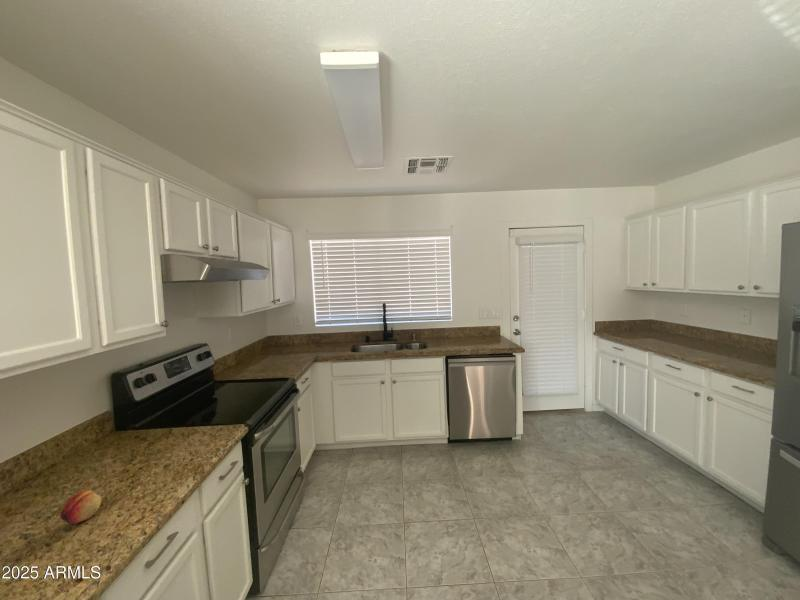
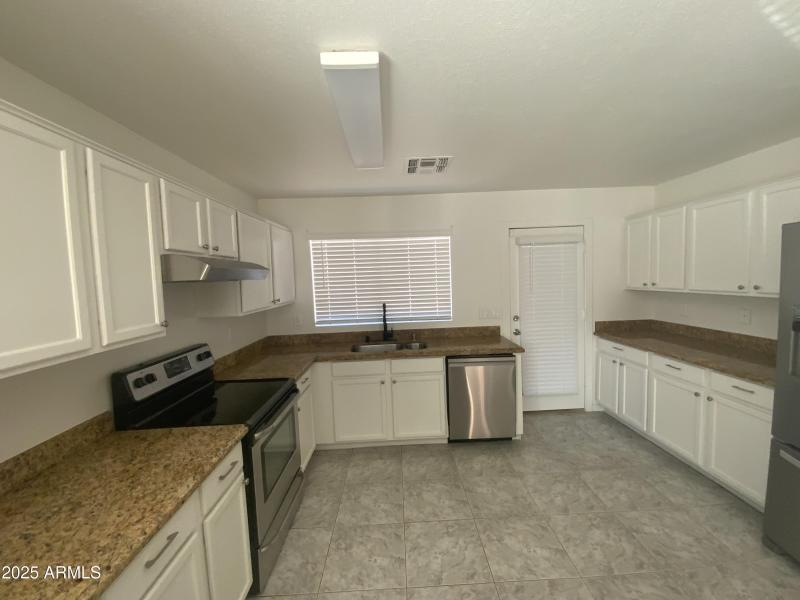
- fruit (81, 505)
